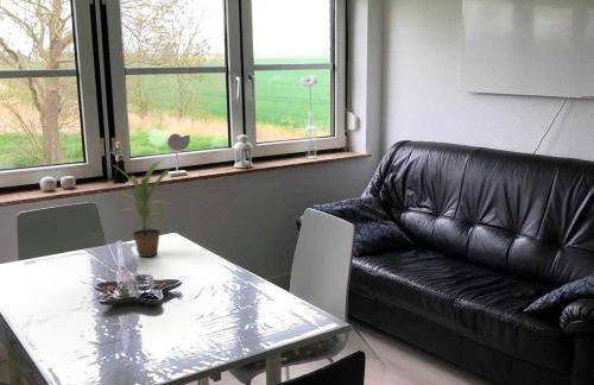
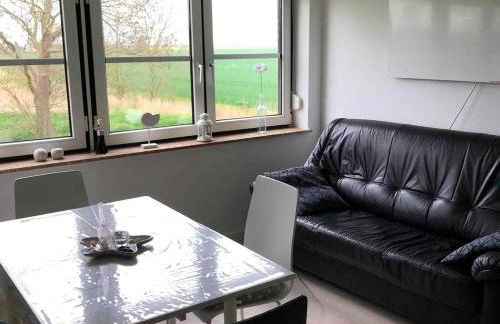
- potted plant (145, 207)
